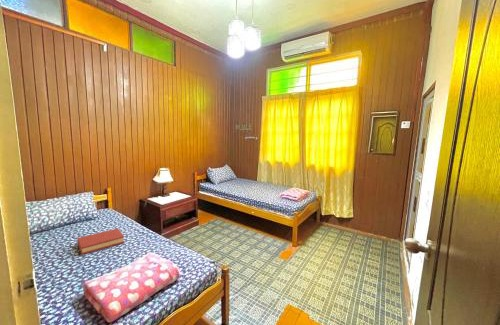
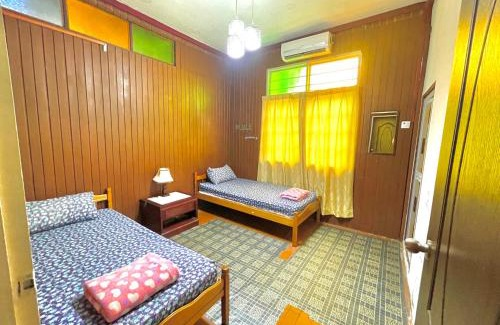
- hardback book (101, 240)
